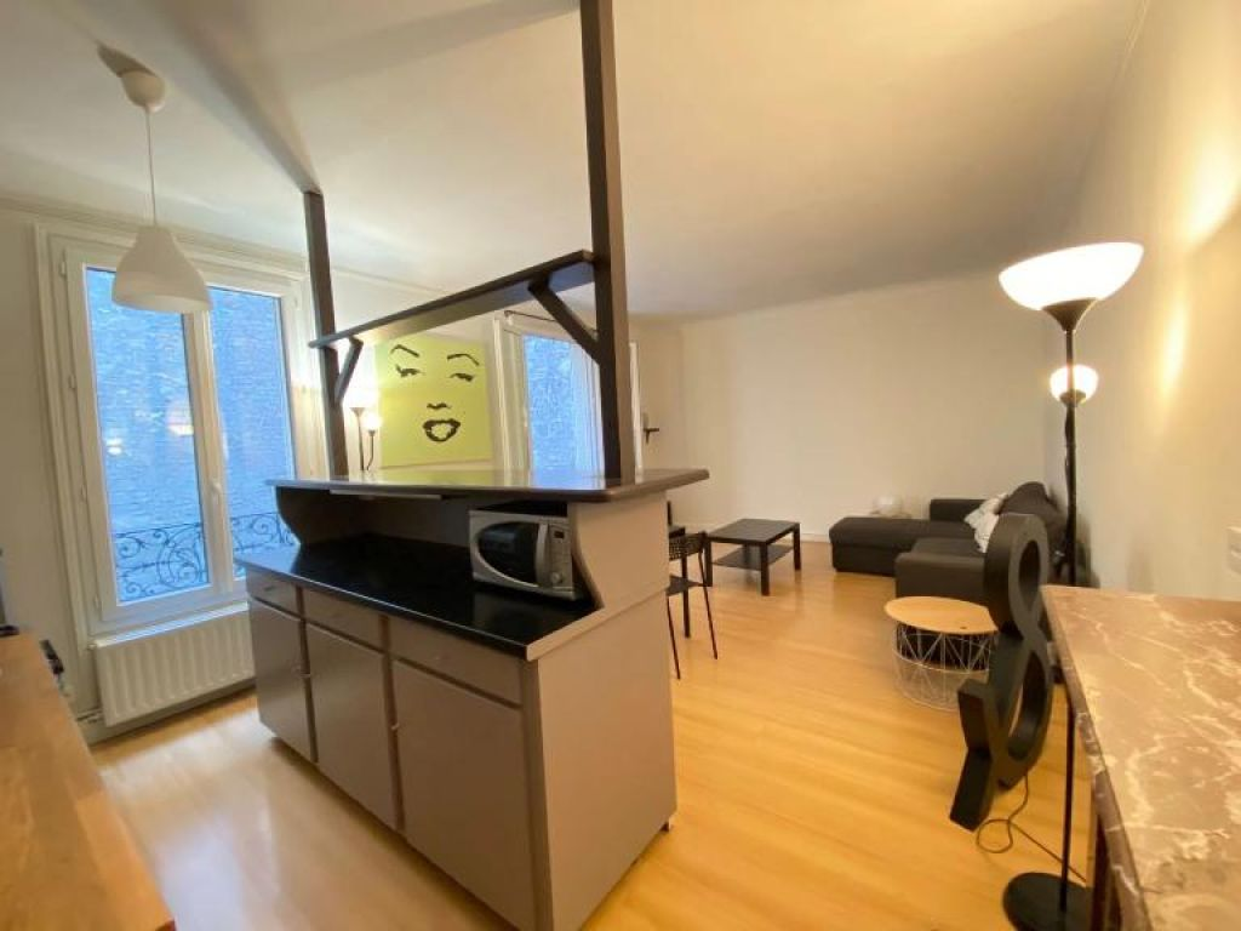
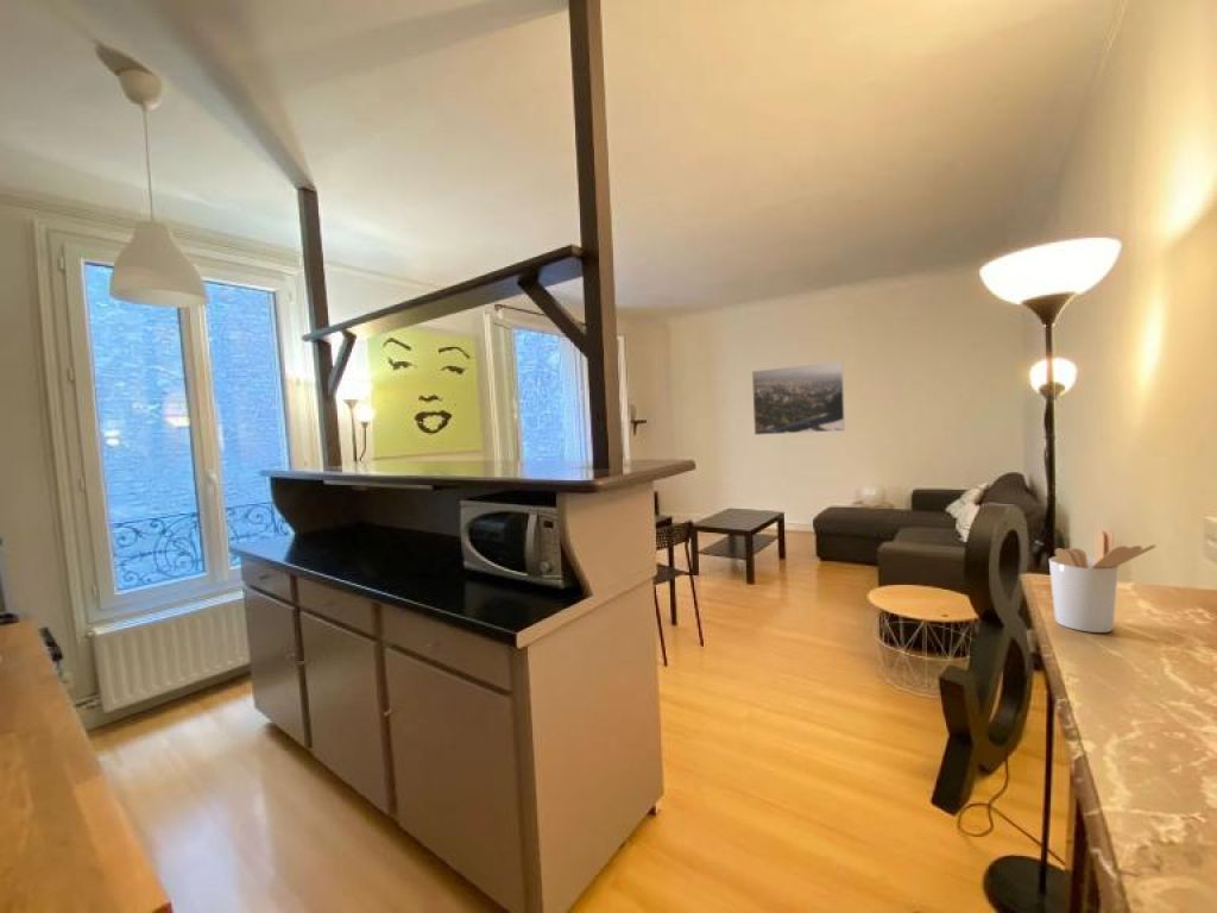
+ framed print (796, 399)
+ utensil holder (1097, 581)
